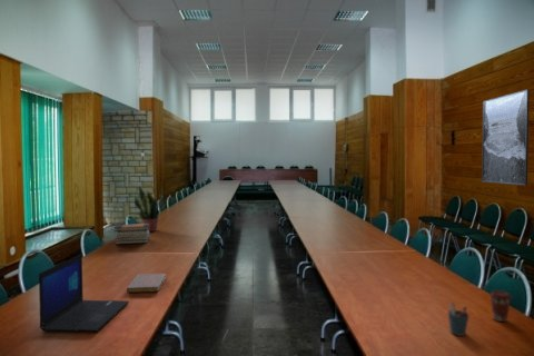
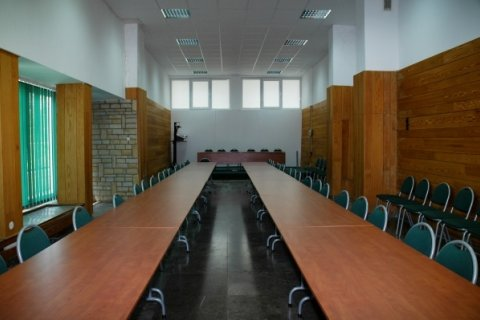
- laptop (81, 289)
- pen holder (457, 317)
- coffee cup (500, 306)
- notebook (147, 281)
- book stack (132, 234)
- potted plant (151, 208)
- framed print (503, 139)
